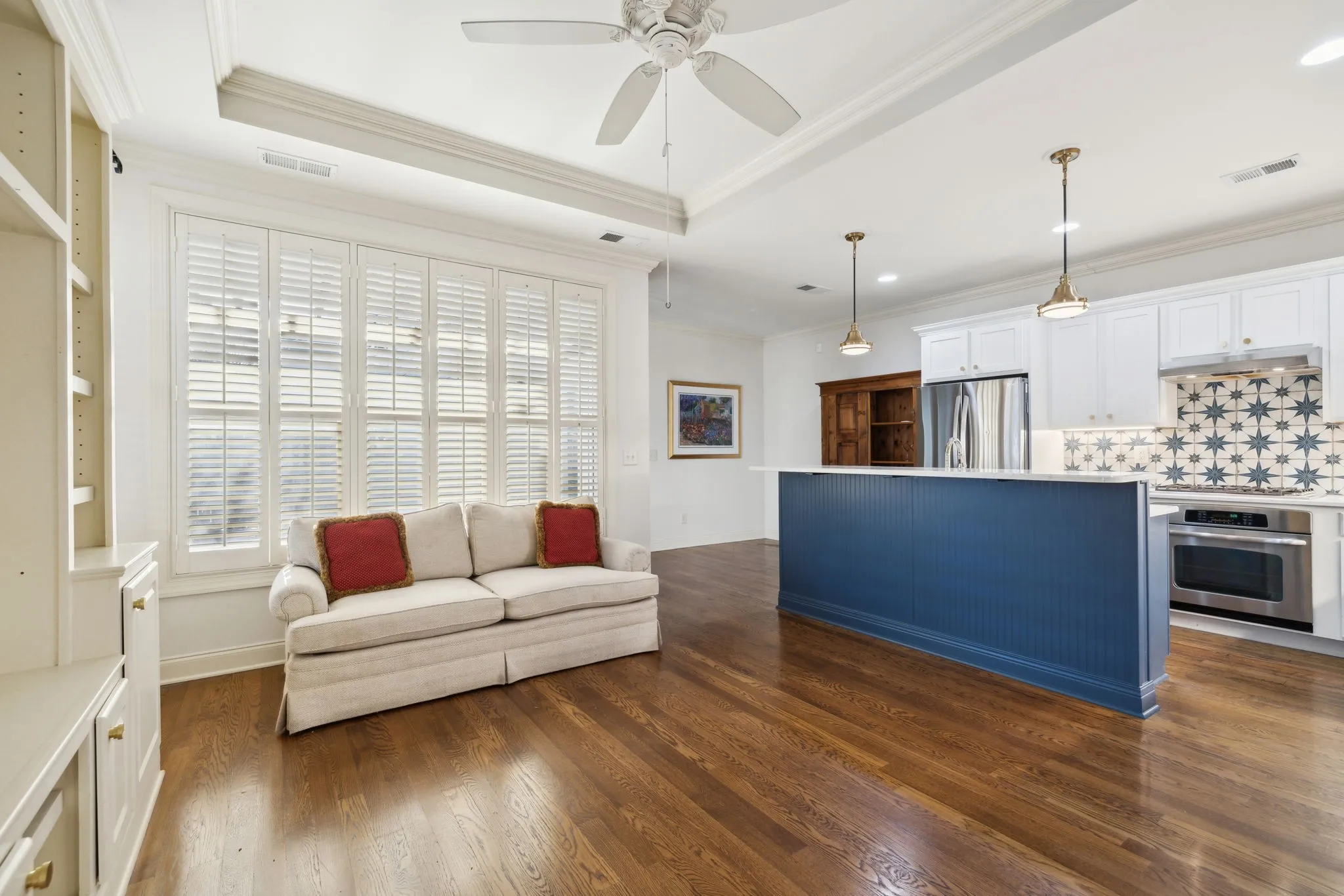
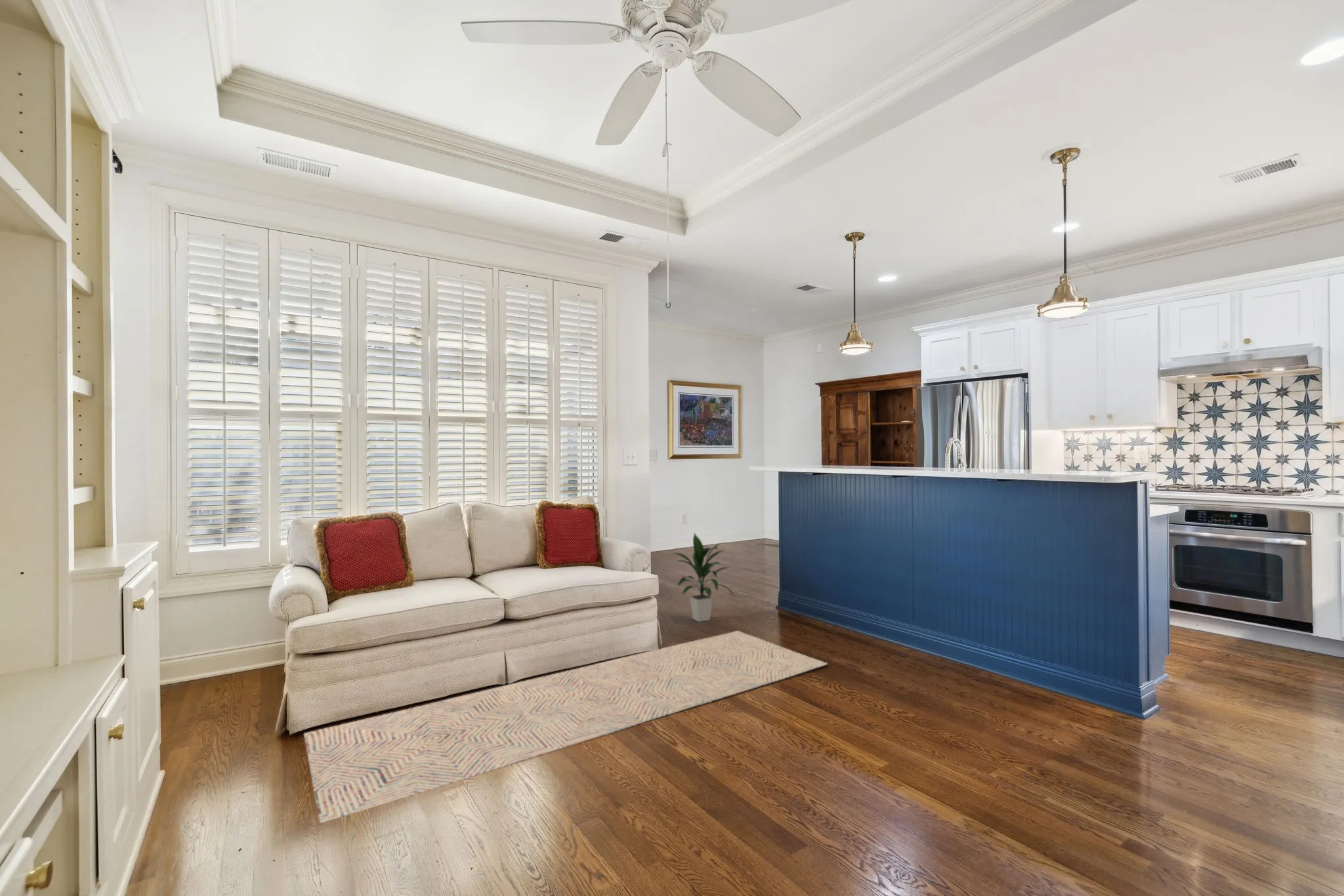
+ indoor plant (704, 577)
+ rug (599, 694)
